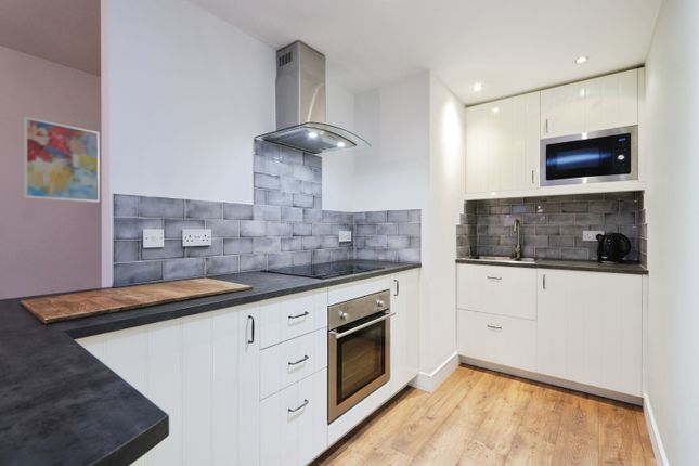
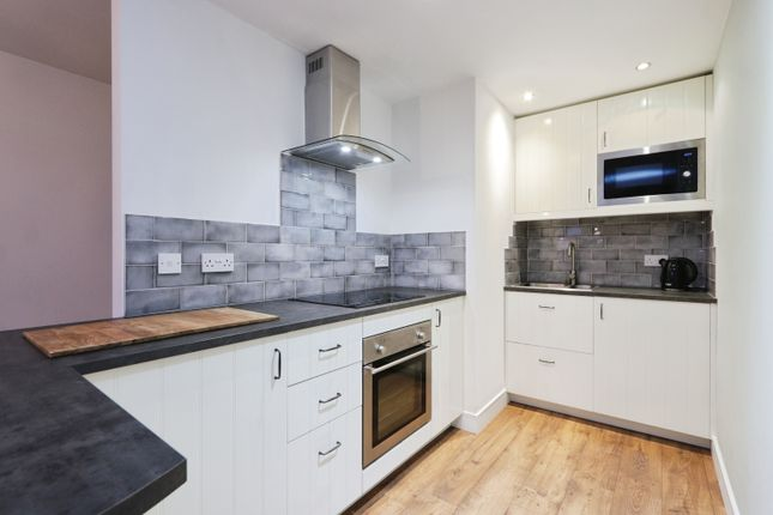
- wall art (64, 163)
